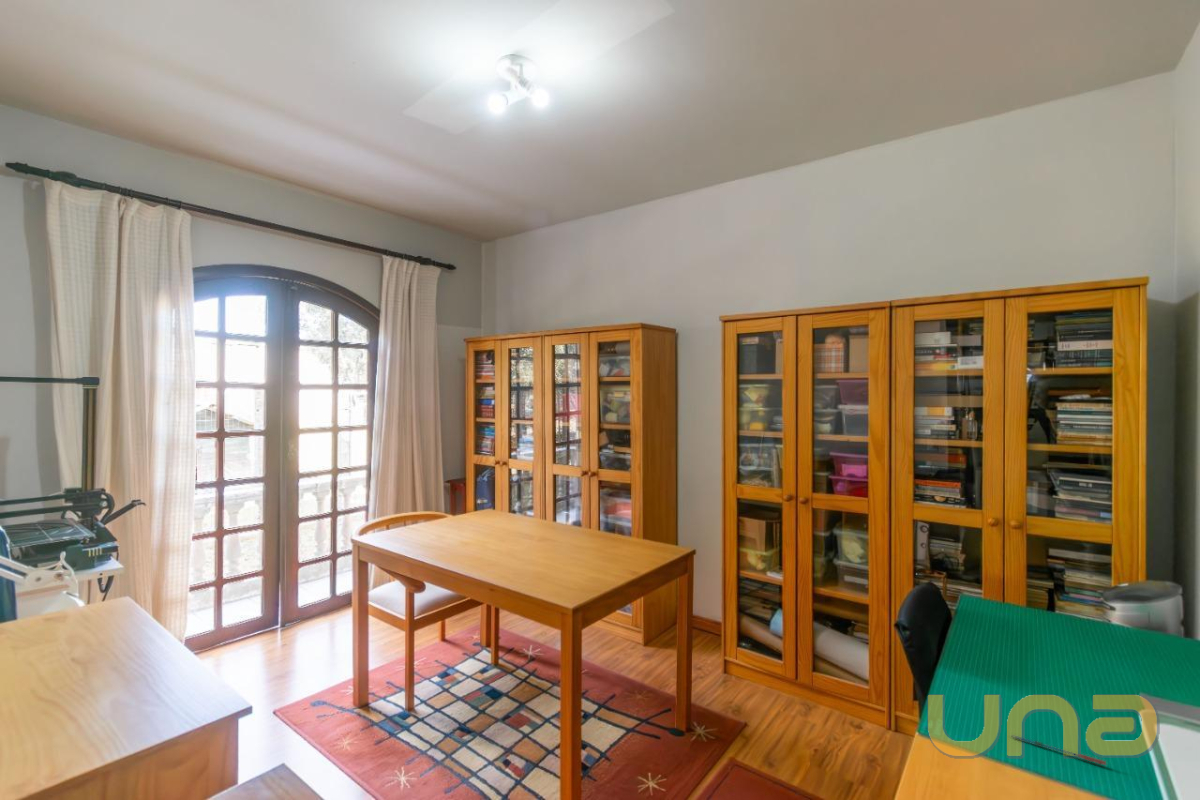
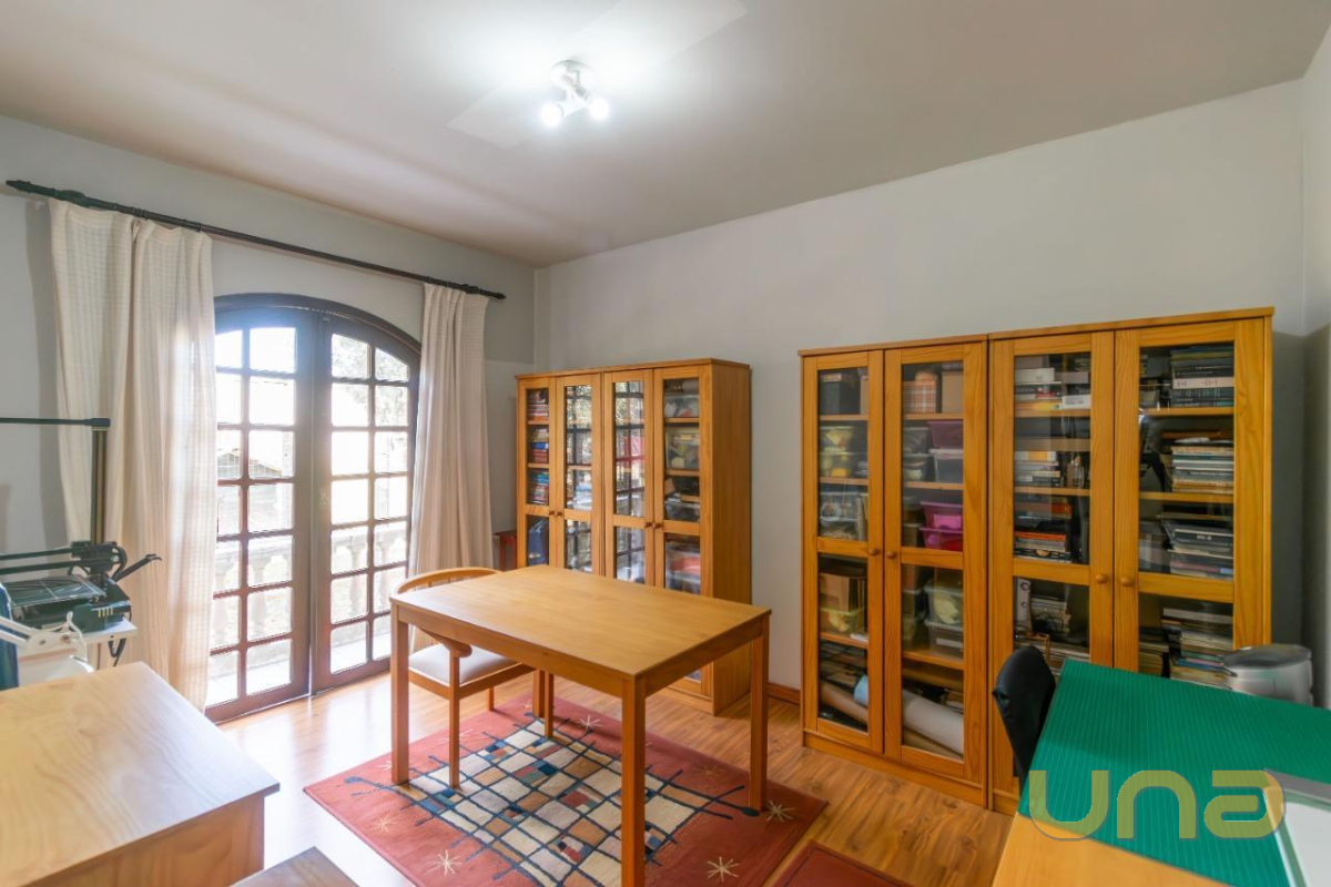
- pen (1056, 748)
